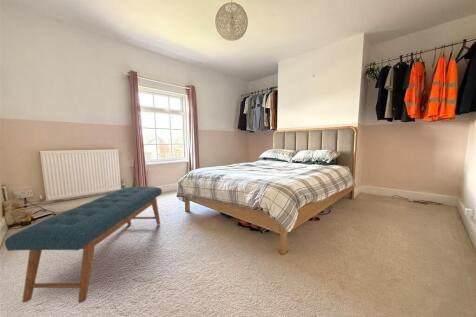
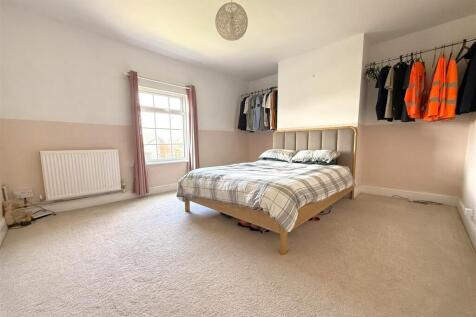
- bench (111, 225)
